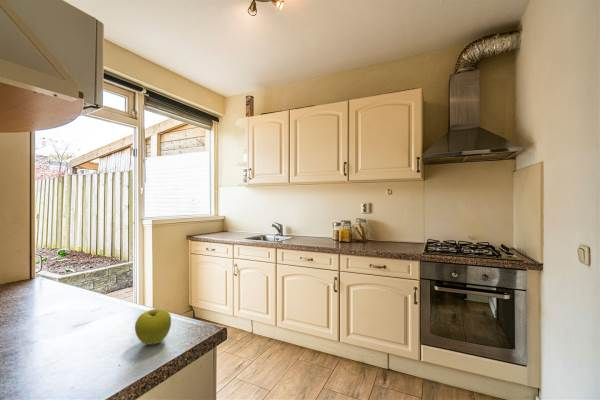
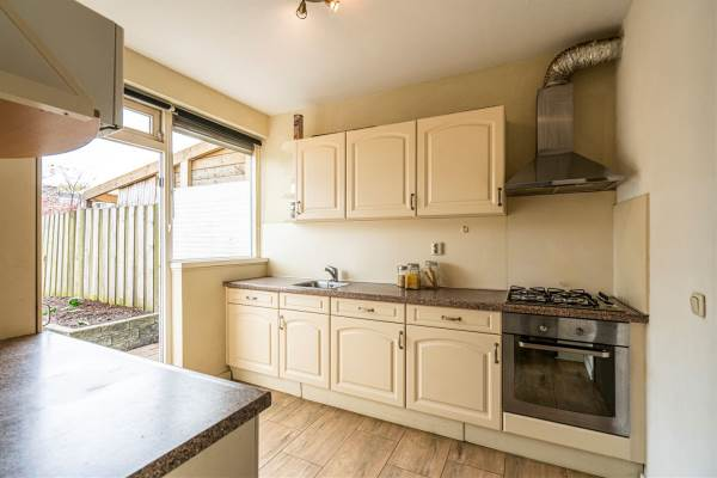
- fruit (153, 326)
